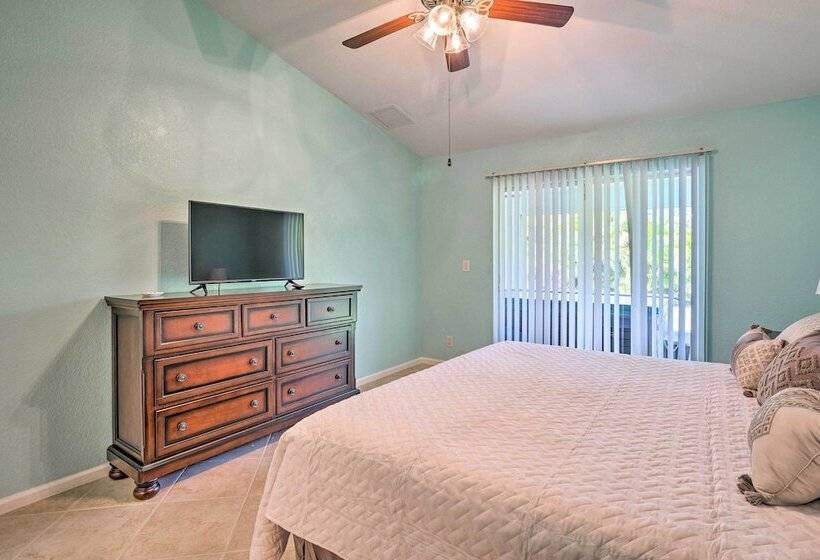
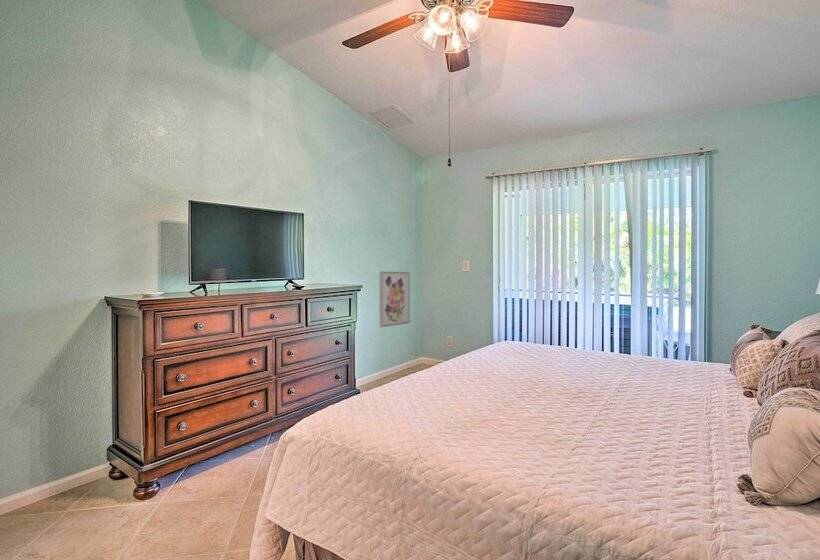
+ wall art (395, 298)
